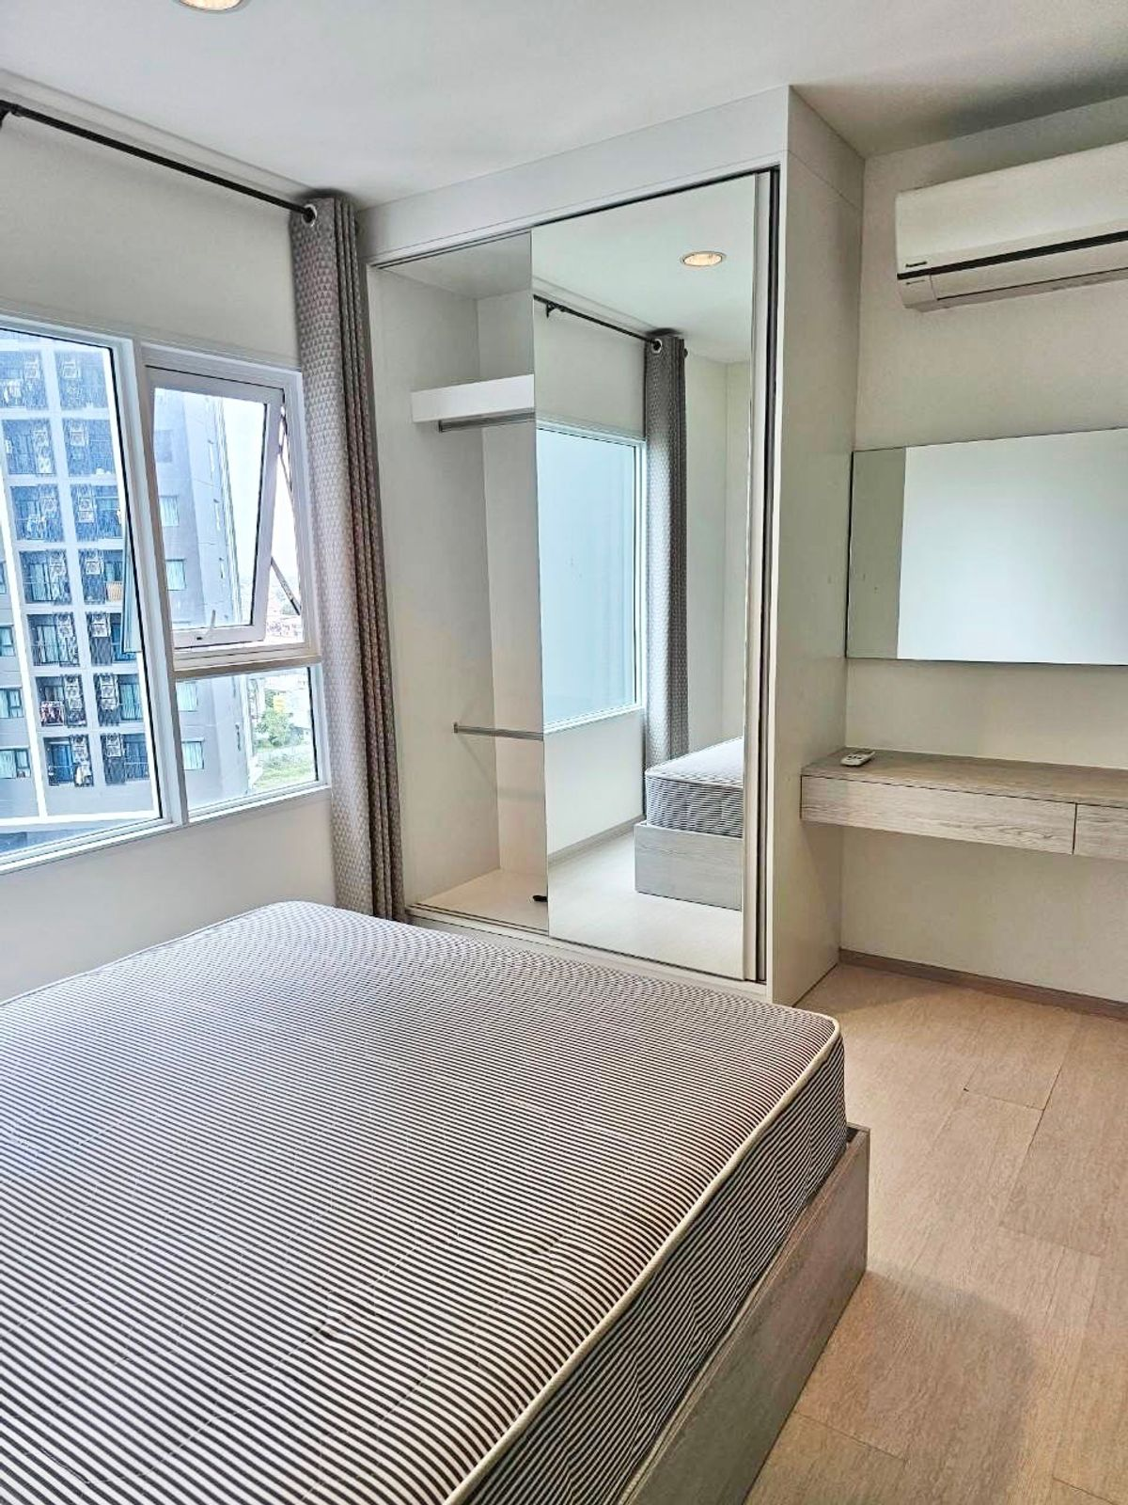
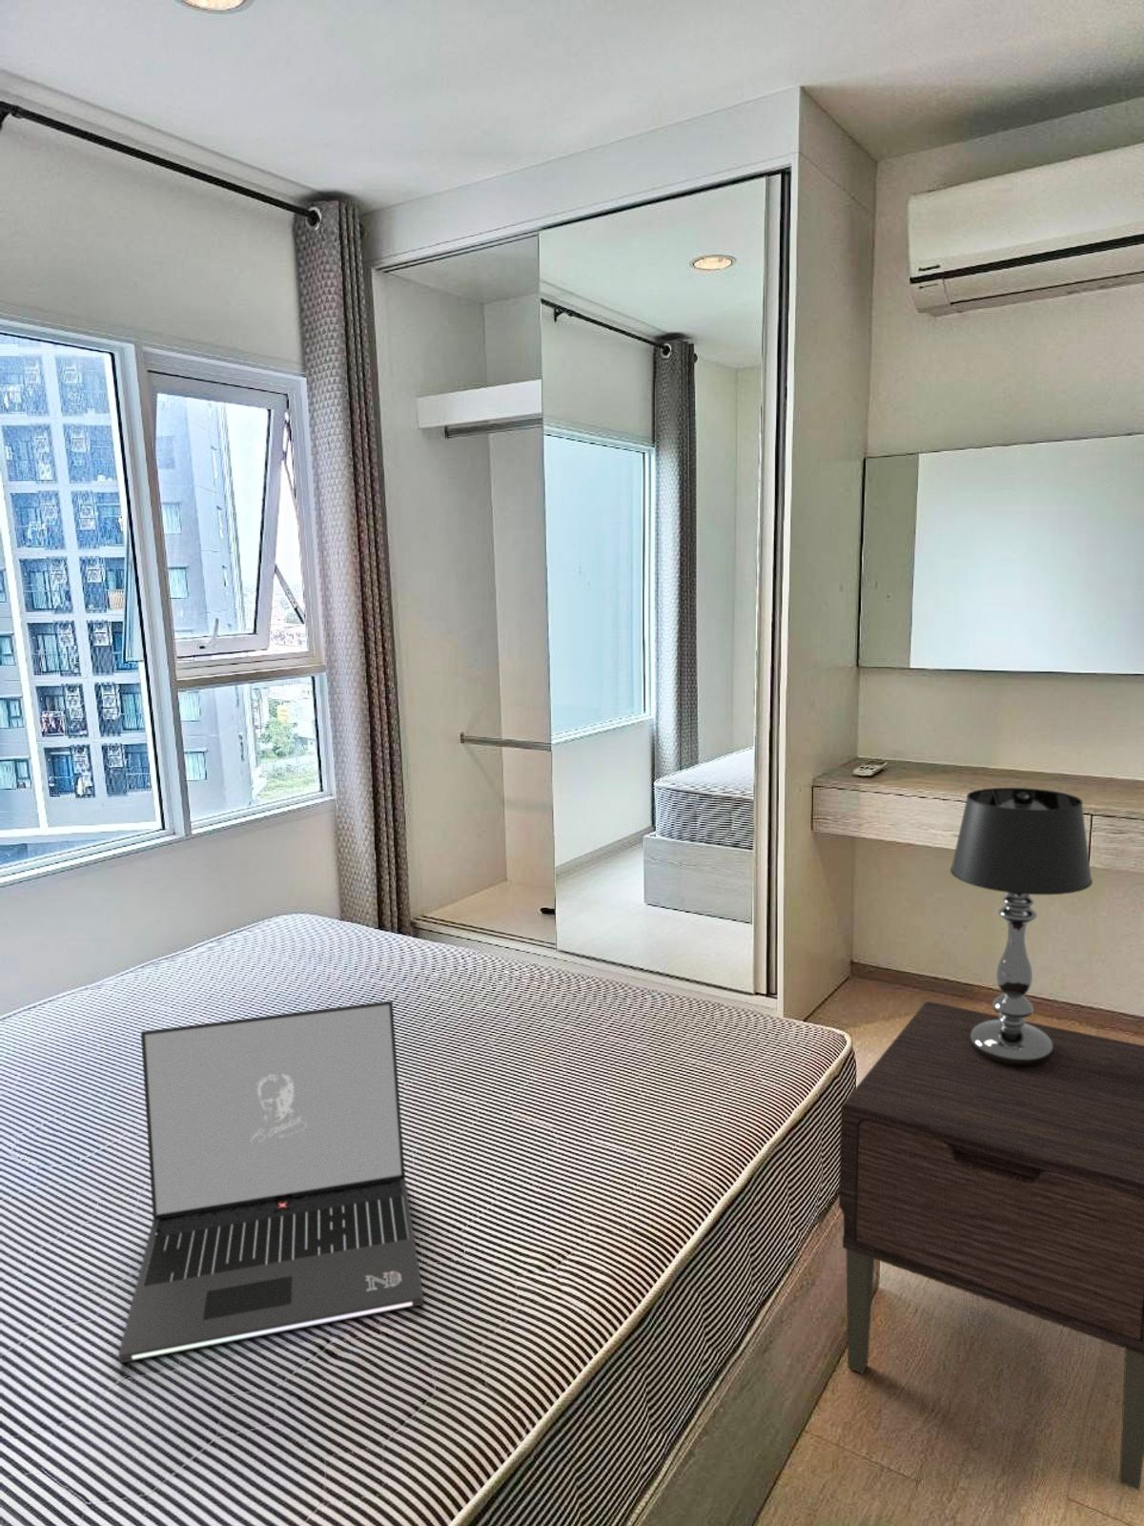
+ laptop (273, 1160)
+ nightstand (1030, 1215)
+ table lamp (1017, 928)
